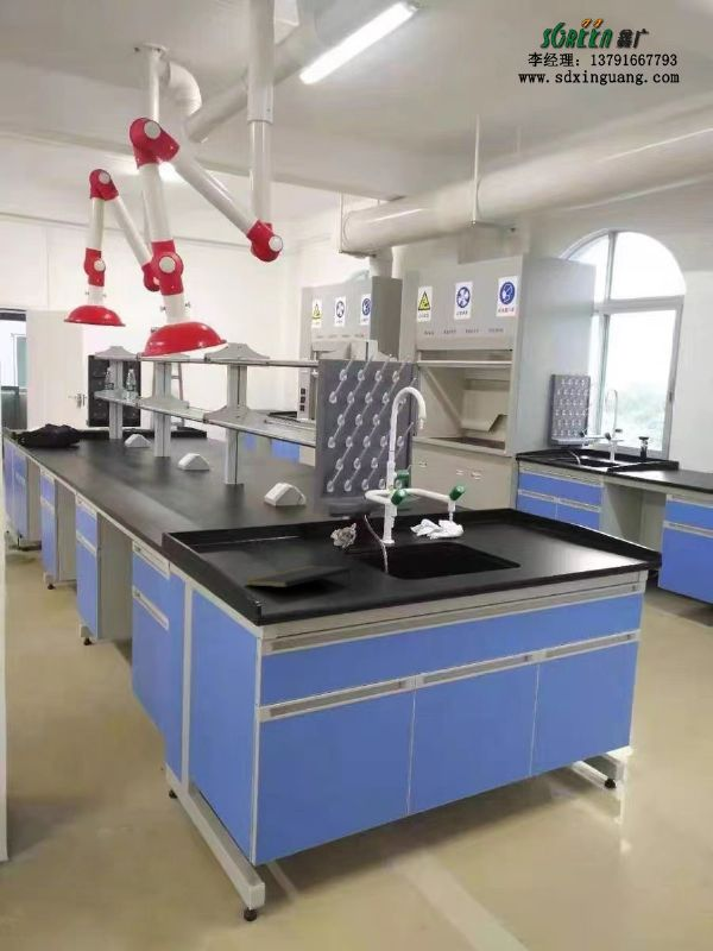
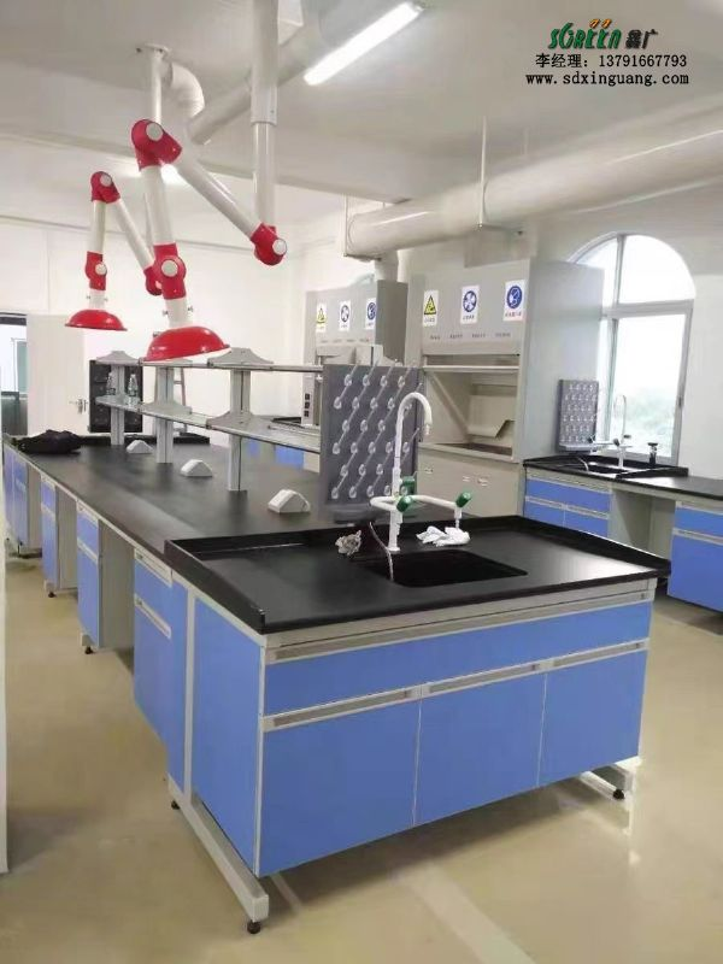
- notepad (297, 575)
